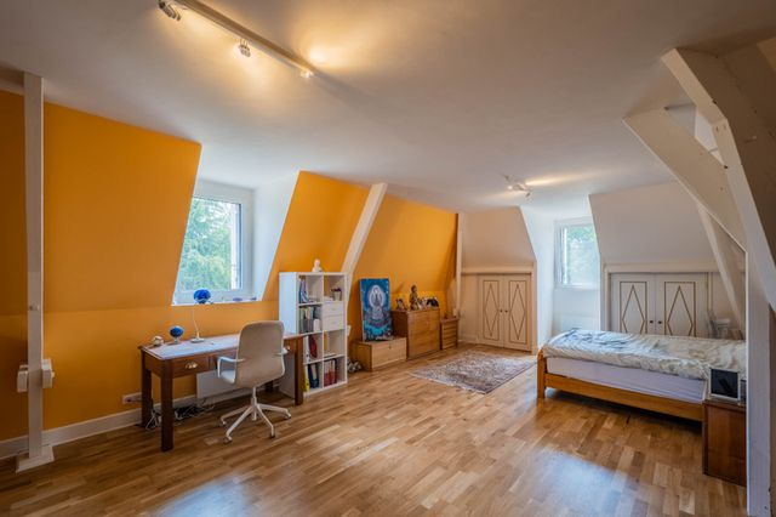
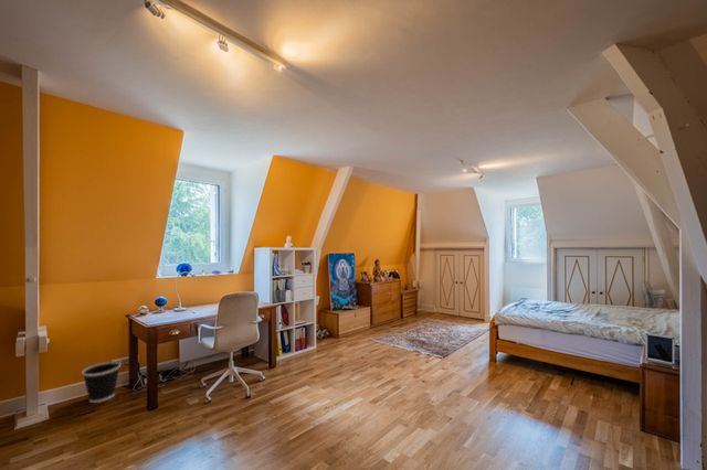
+ wastebasket (102, 382)
